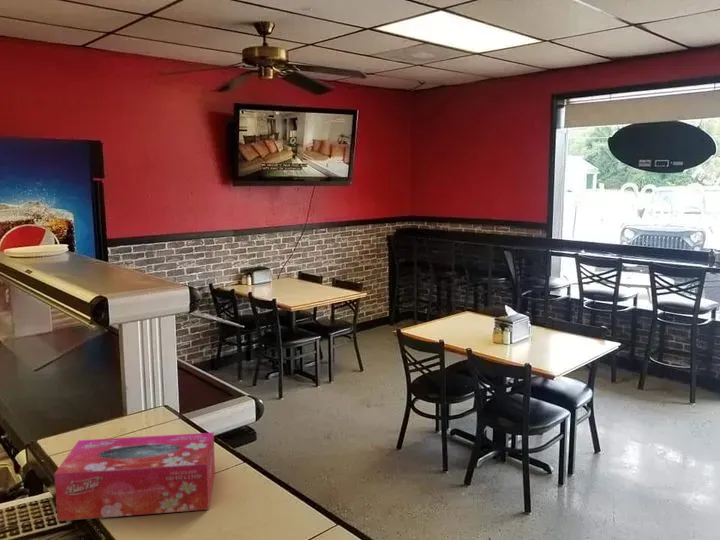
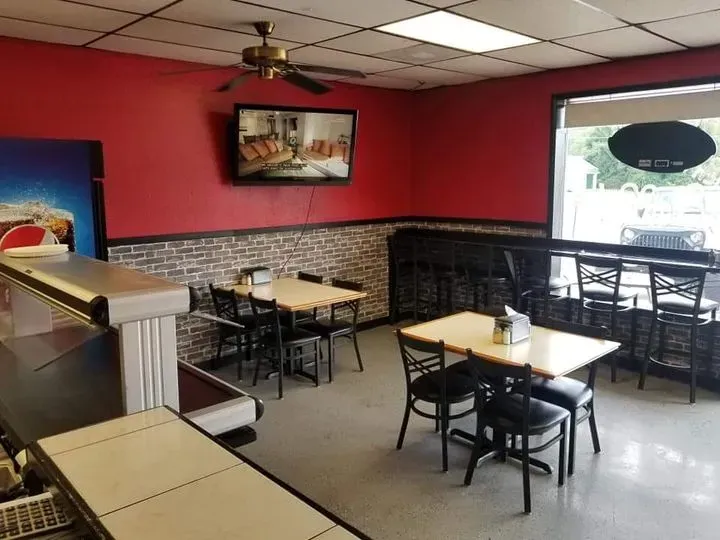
- tissue box (141, 473)
